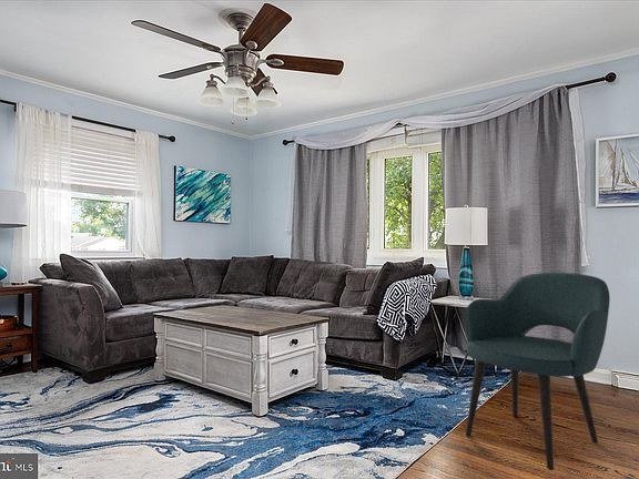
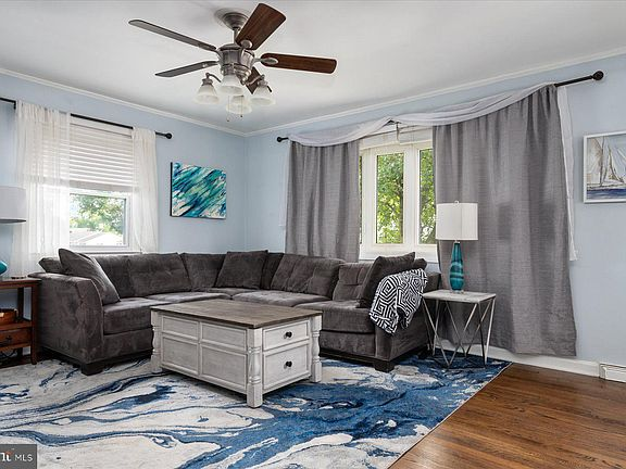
- armchair (535, 355)
